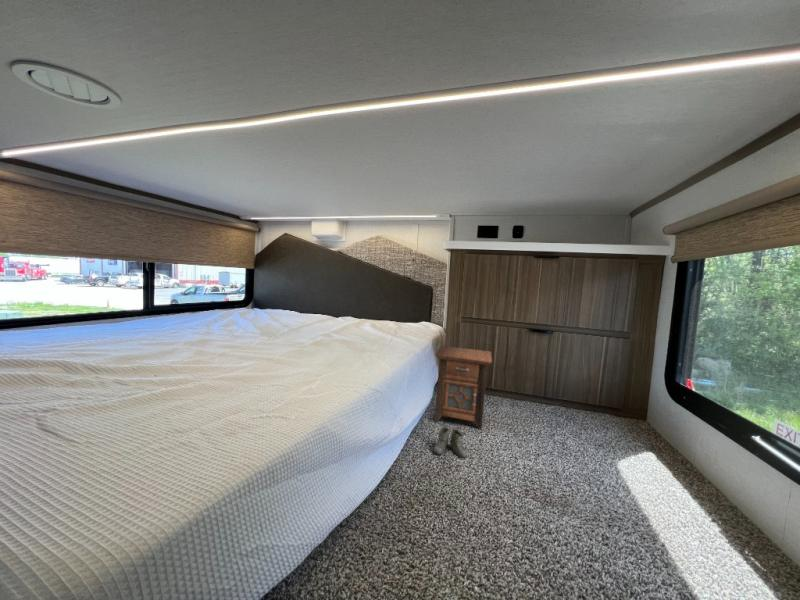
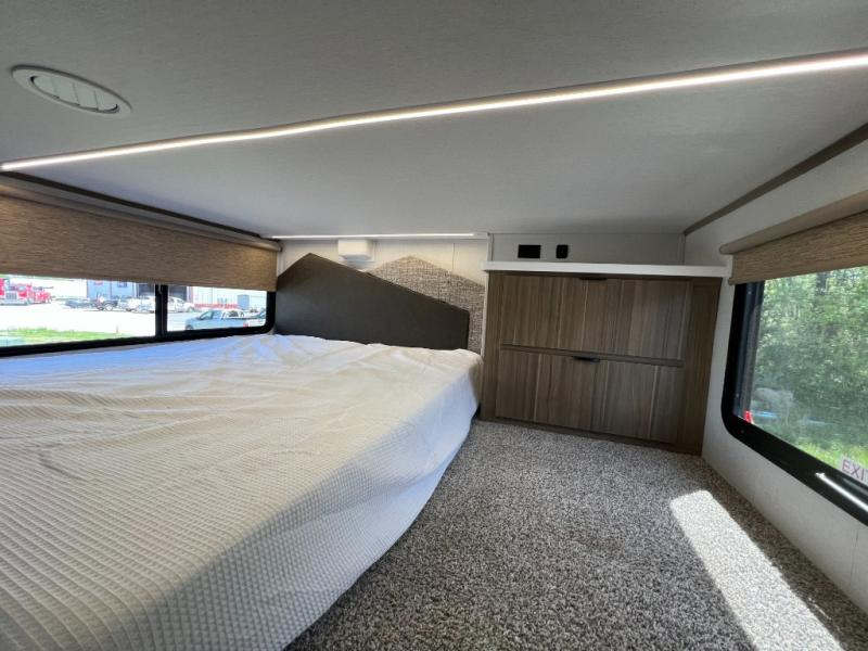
- boots (450, 441)
- nightstand (462, 385)
